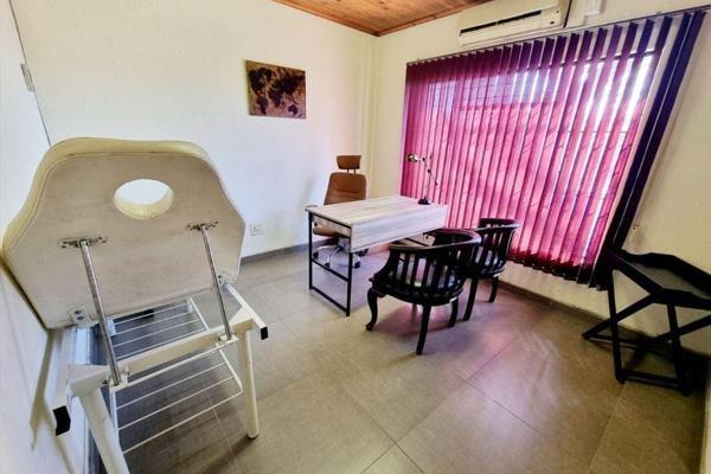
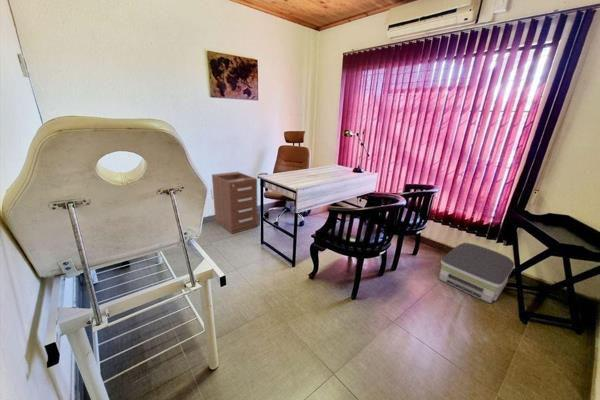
+ air purifier (476, 266)
+ filing cabinet (235, 201)
